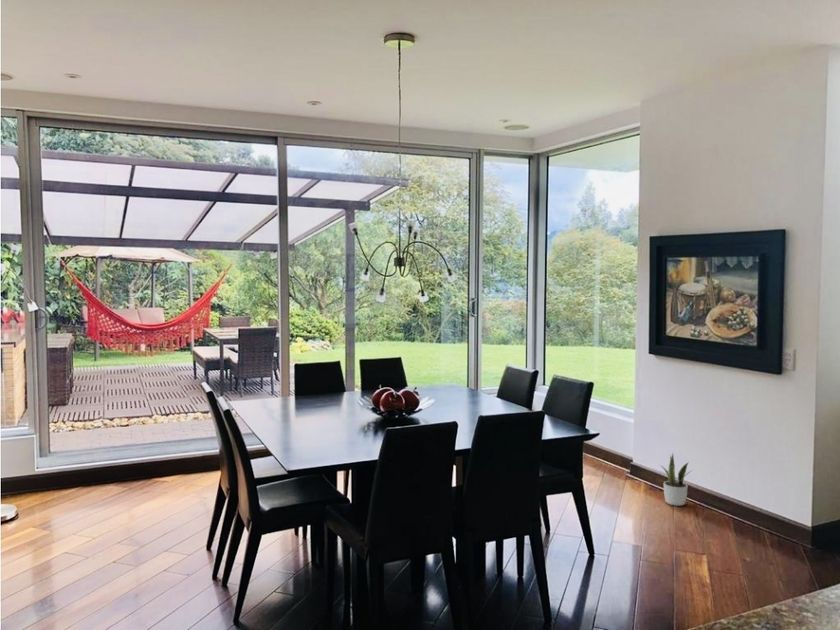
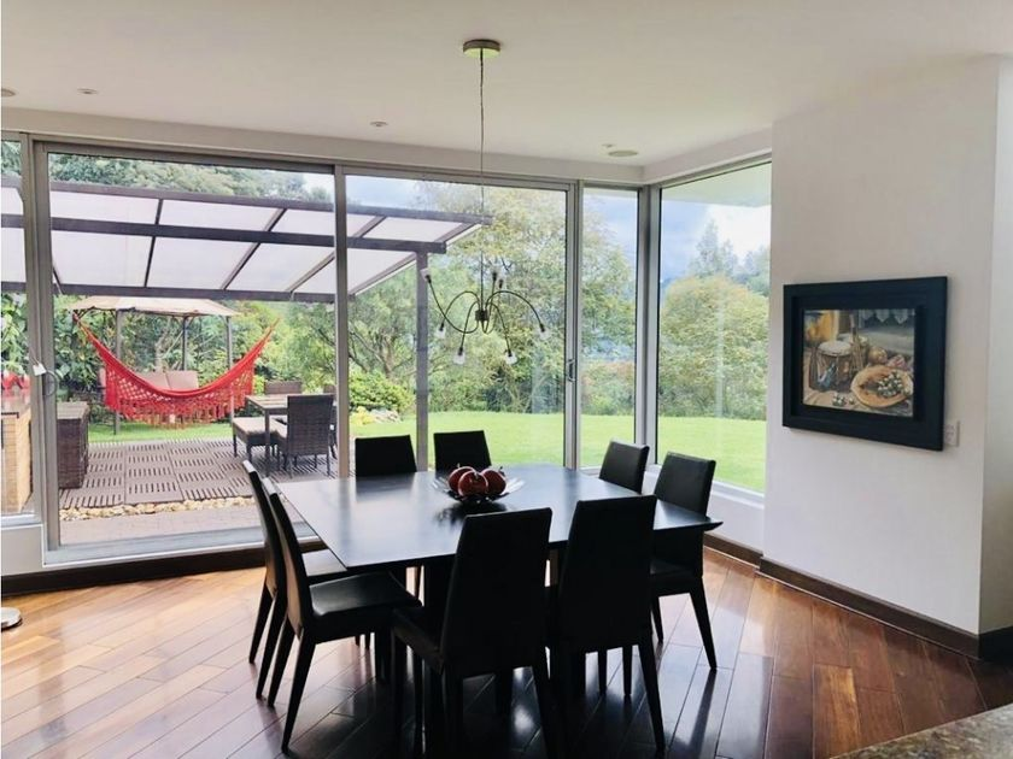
- potted plant (674, 477)
